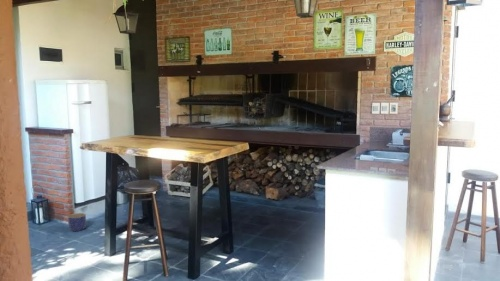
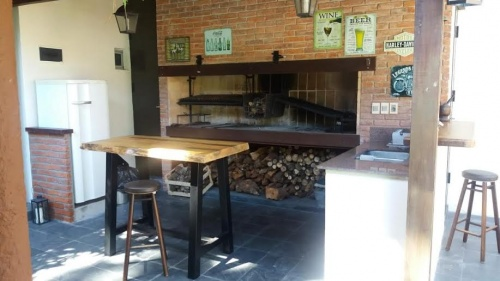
- planter (77, 222)
